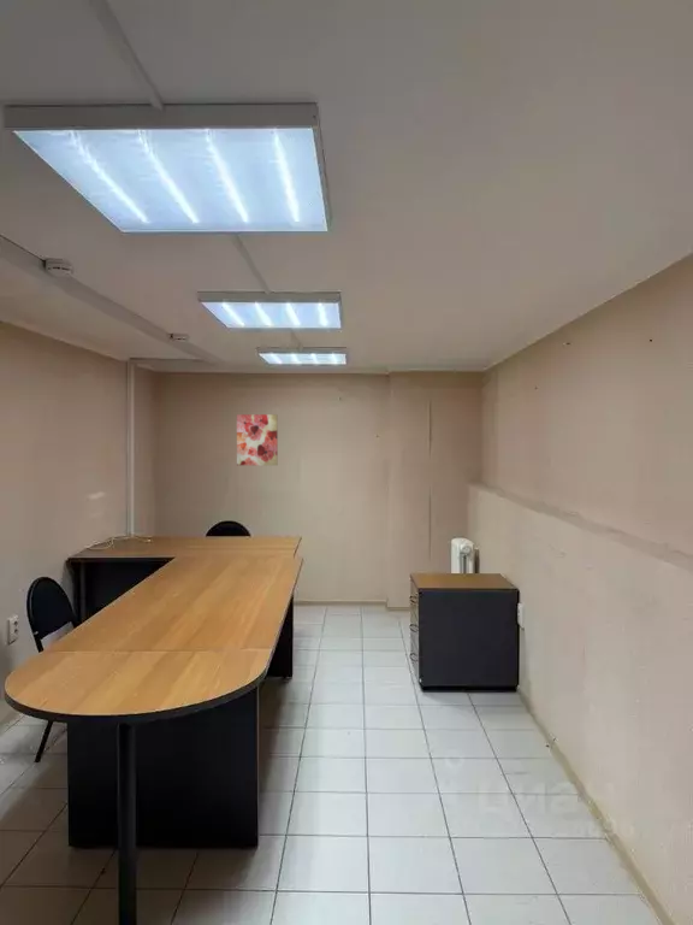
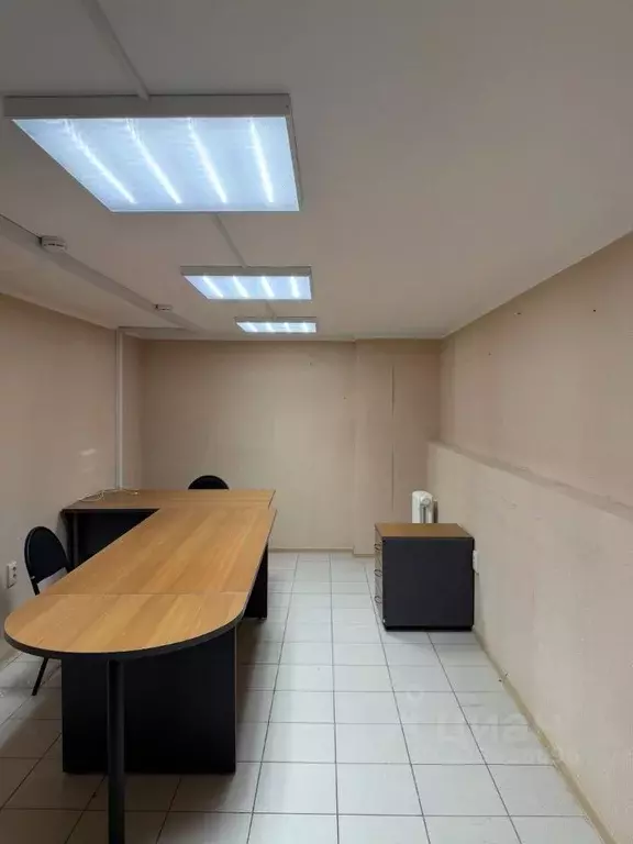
- wall art (256, 440)
